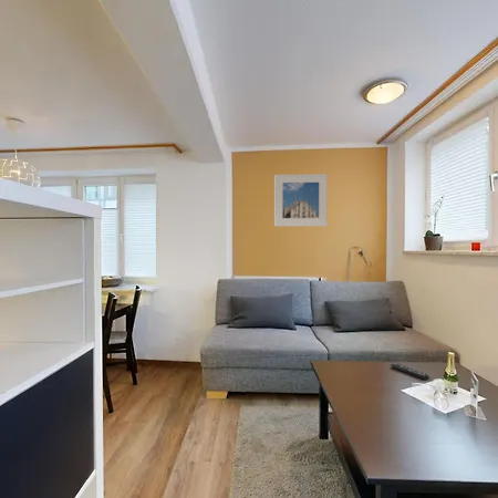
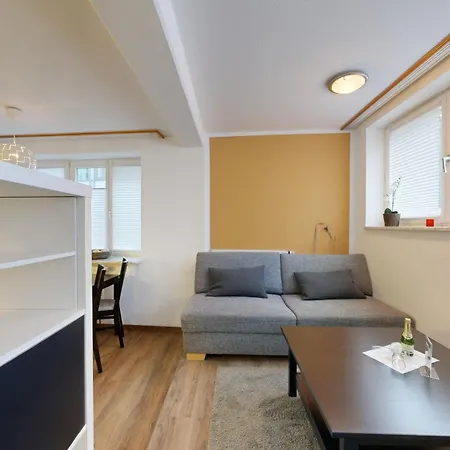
- remote control (408, 371)
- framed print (300, 200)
